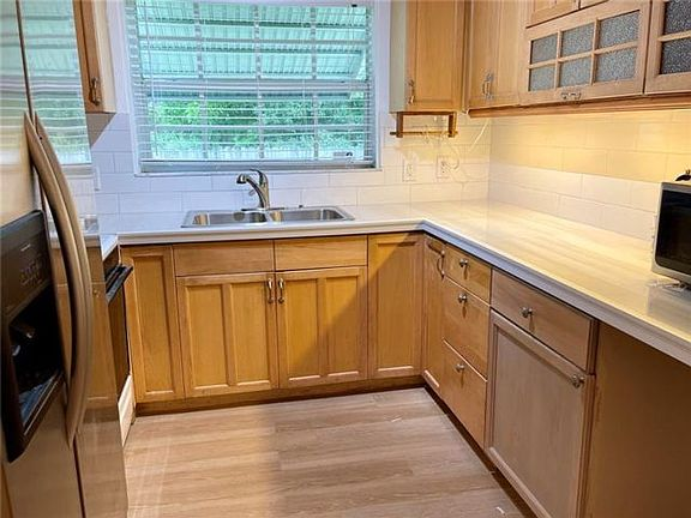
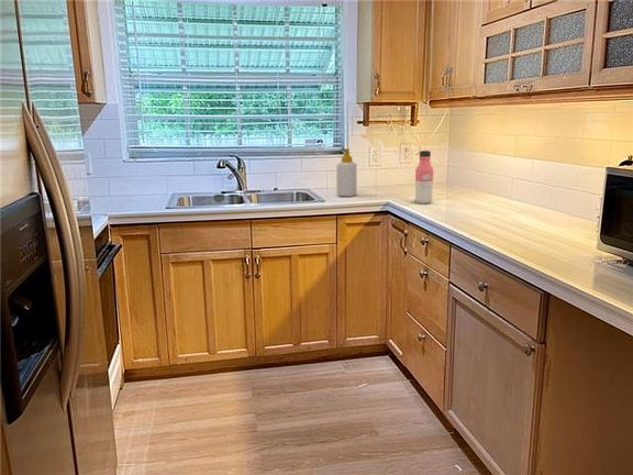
+ water bottle (424, 177)
+ soap bottle (346, 172)
